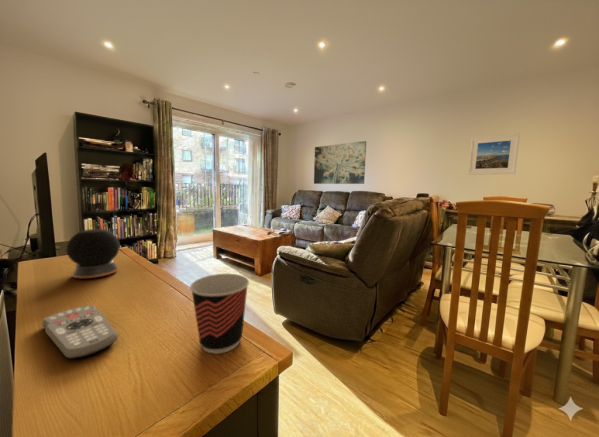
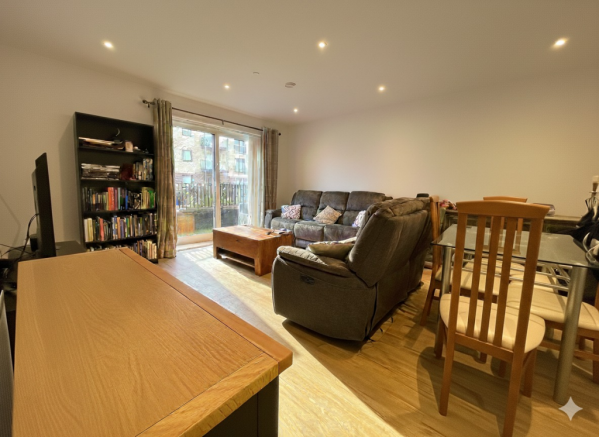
- speaker (94, 251)
- cup (221, 312)
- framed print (492, 155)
- wall art (337, 164)
- remote control (80, 329)
